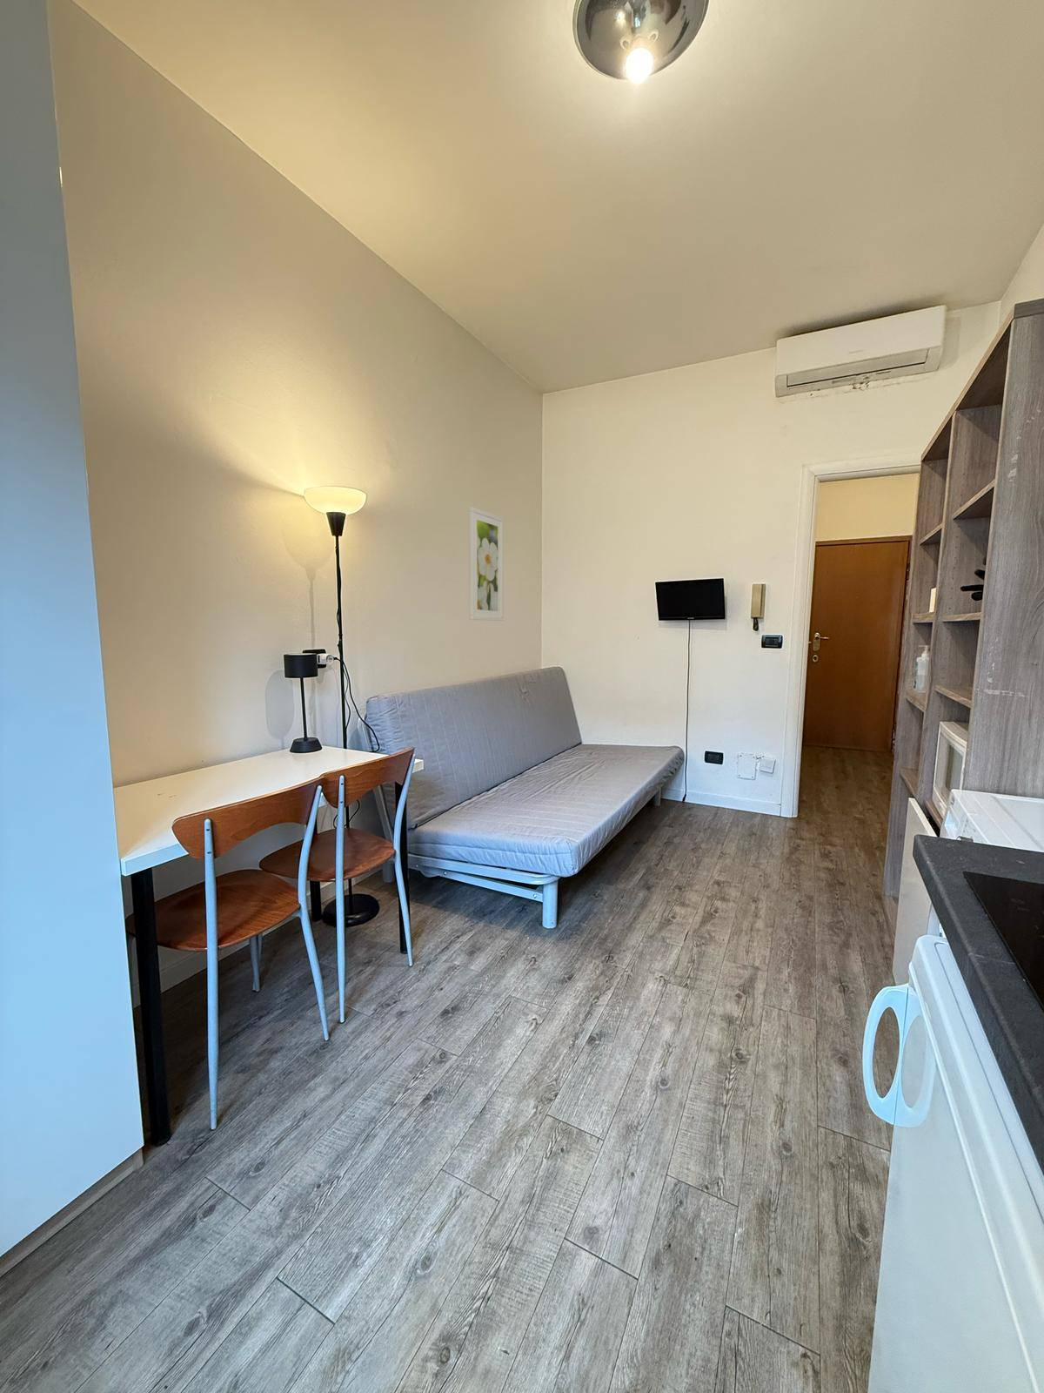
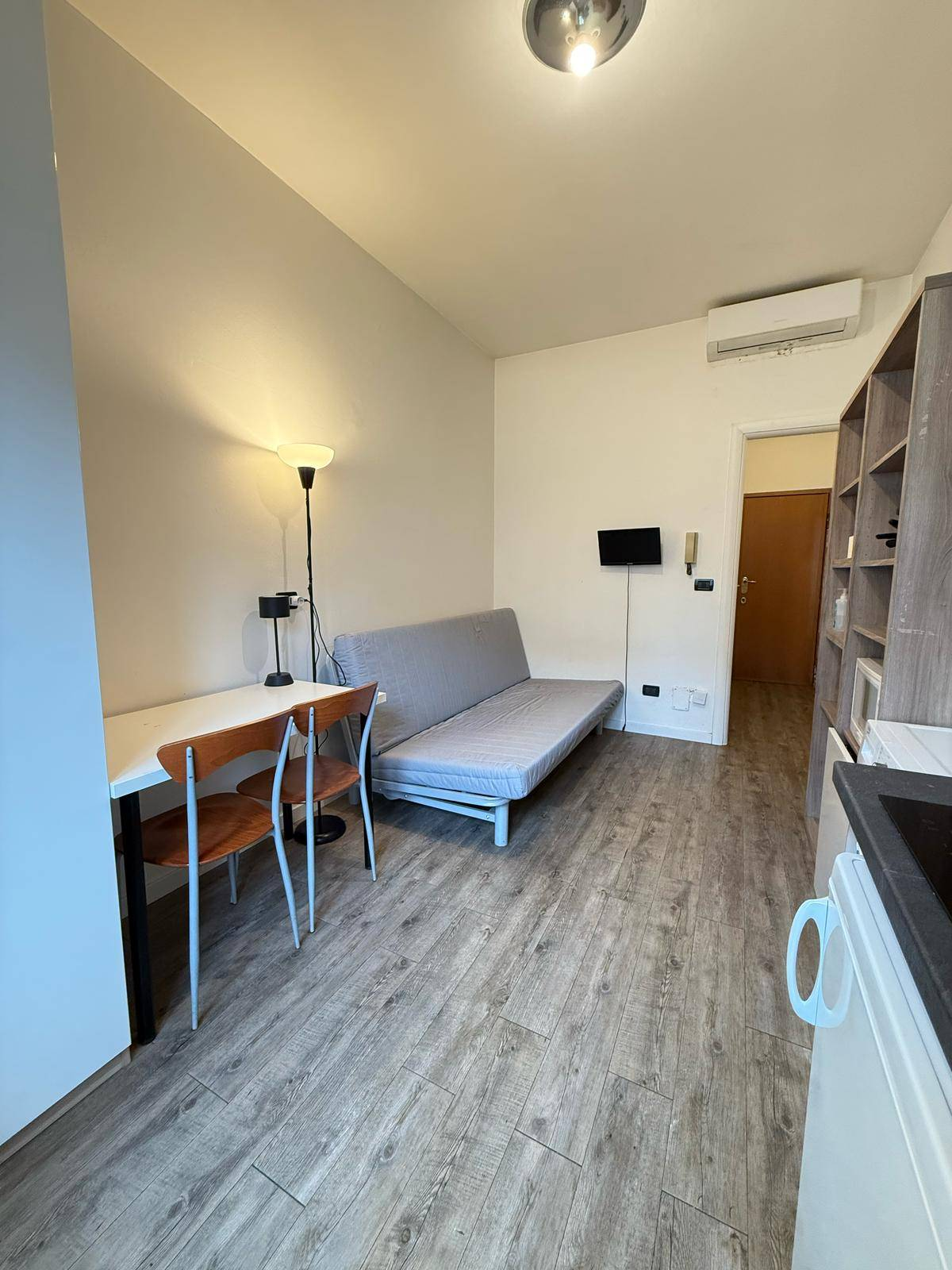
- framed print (486, 567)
